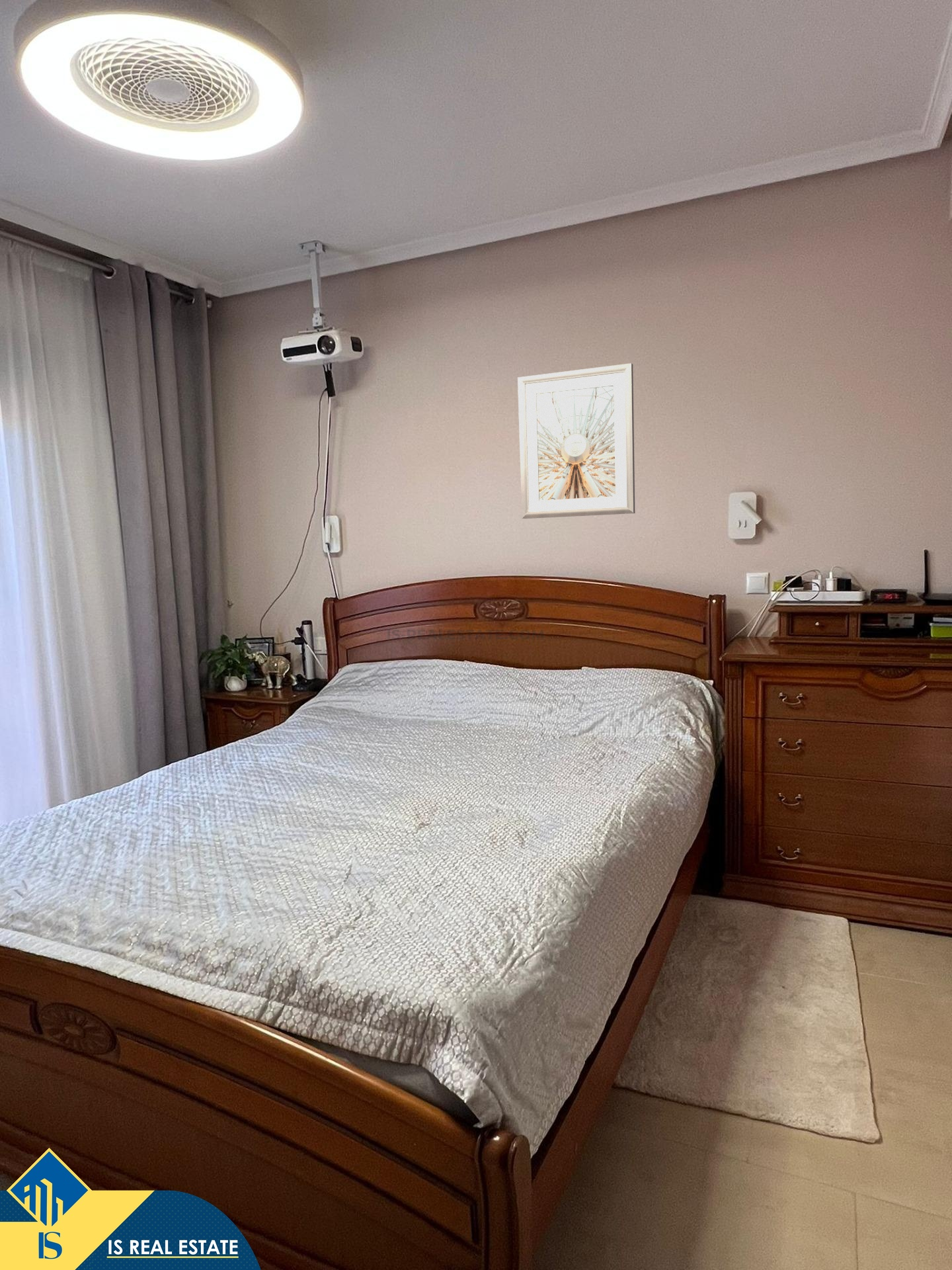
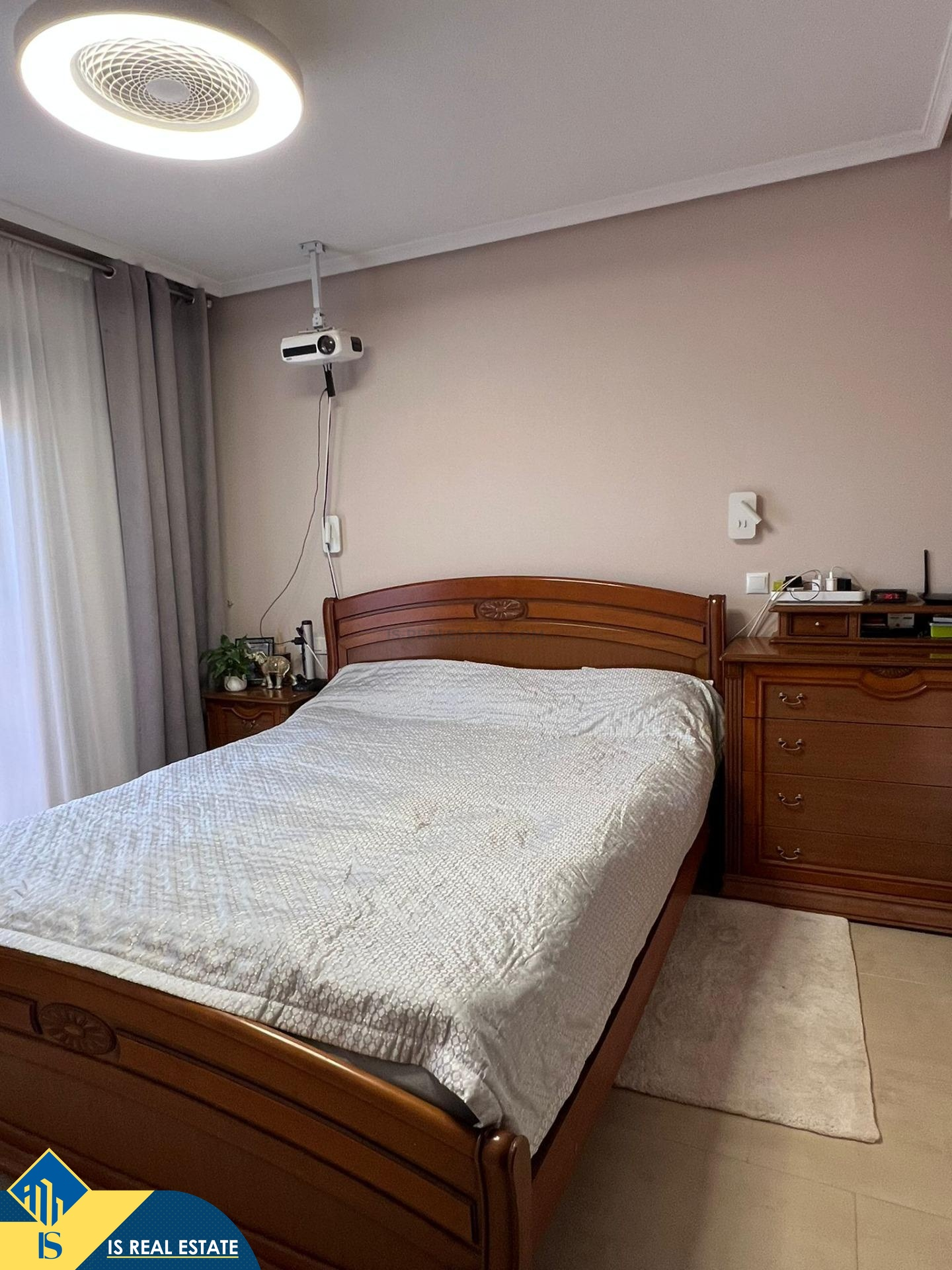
- picture frame (575, 444)
